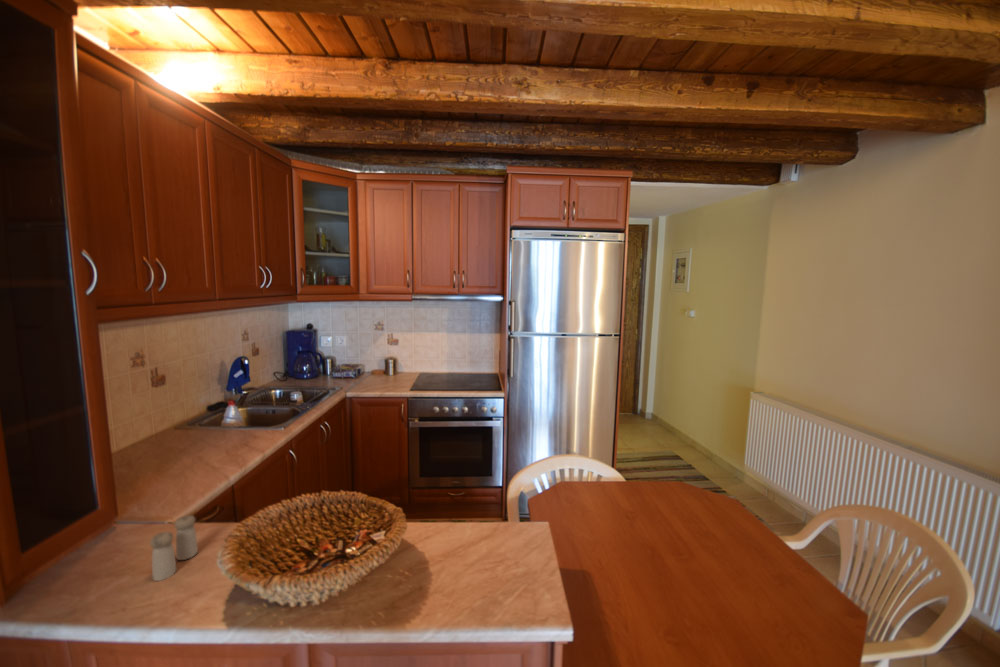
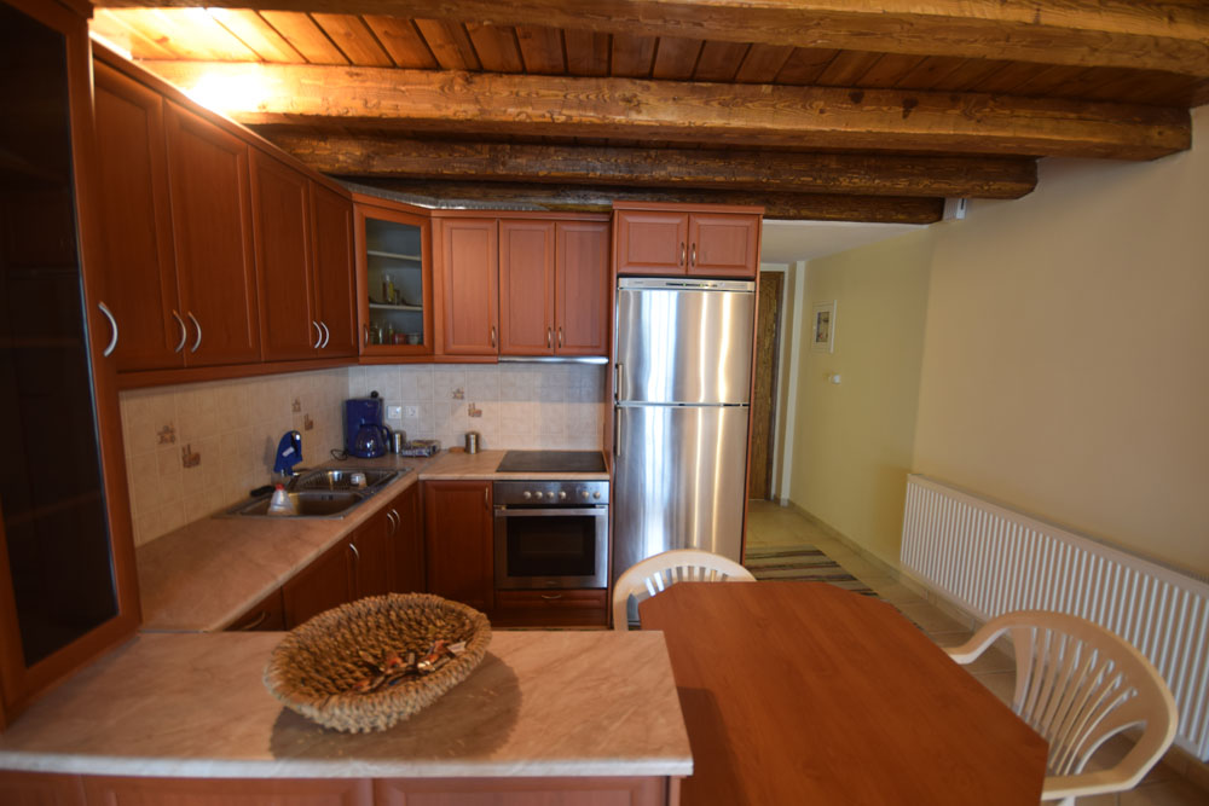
- salt and pepper shaker (176, 545)
